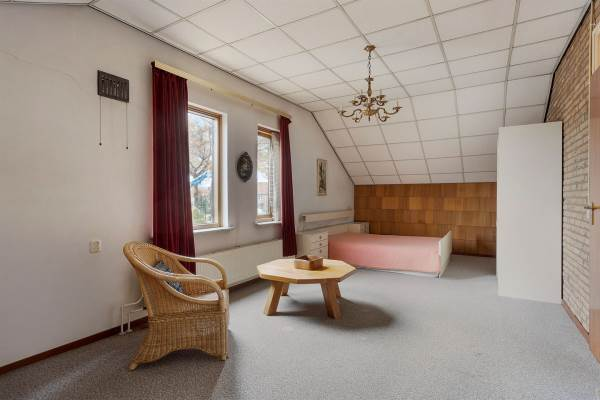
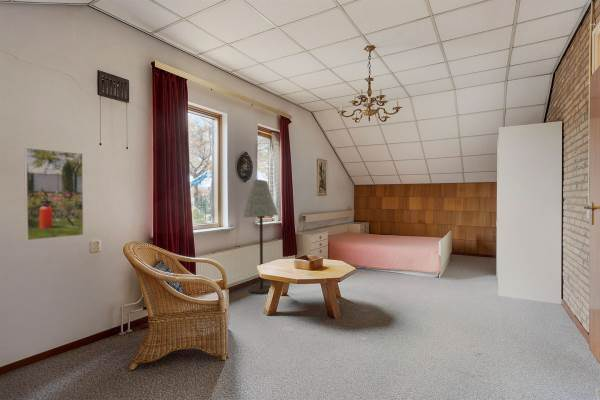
+ floor lamp (261, 234)
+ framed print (55, 194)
